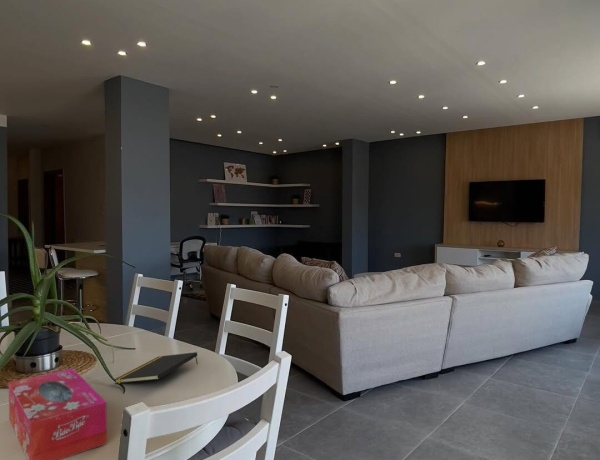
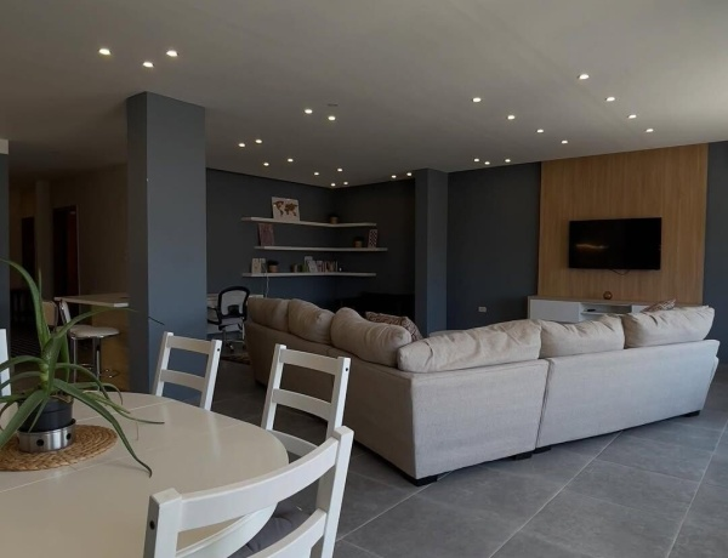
- tissue box (55, 411)
- notepad (158, 366)
